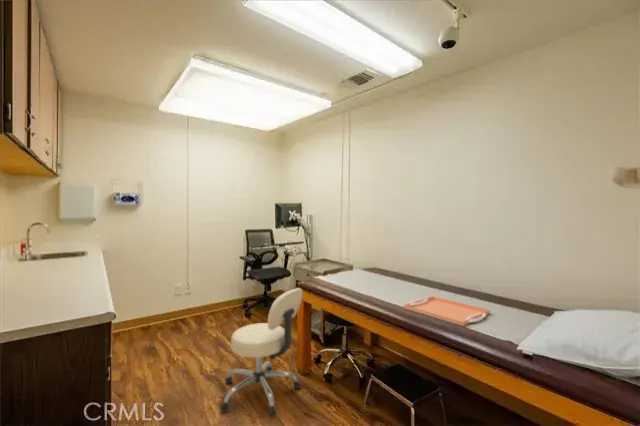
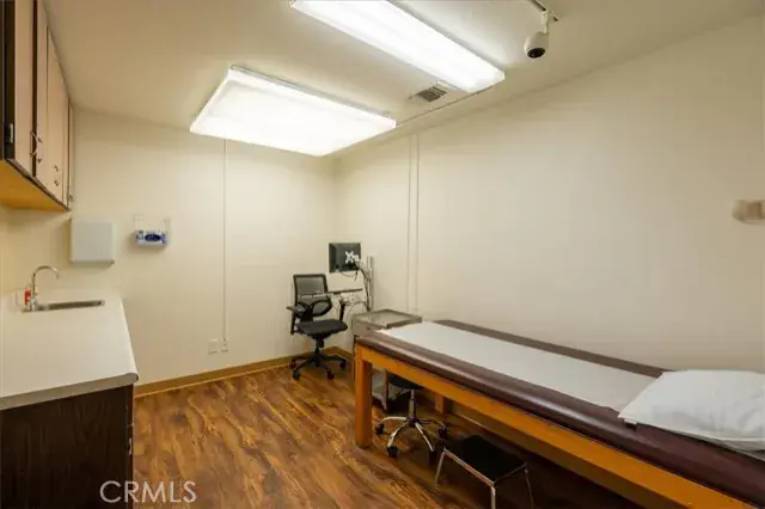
- serving tray (445, 309)
- chair (257, 339)
